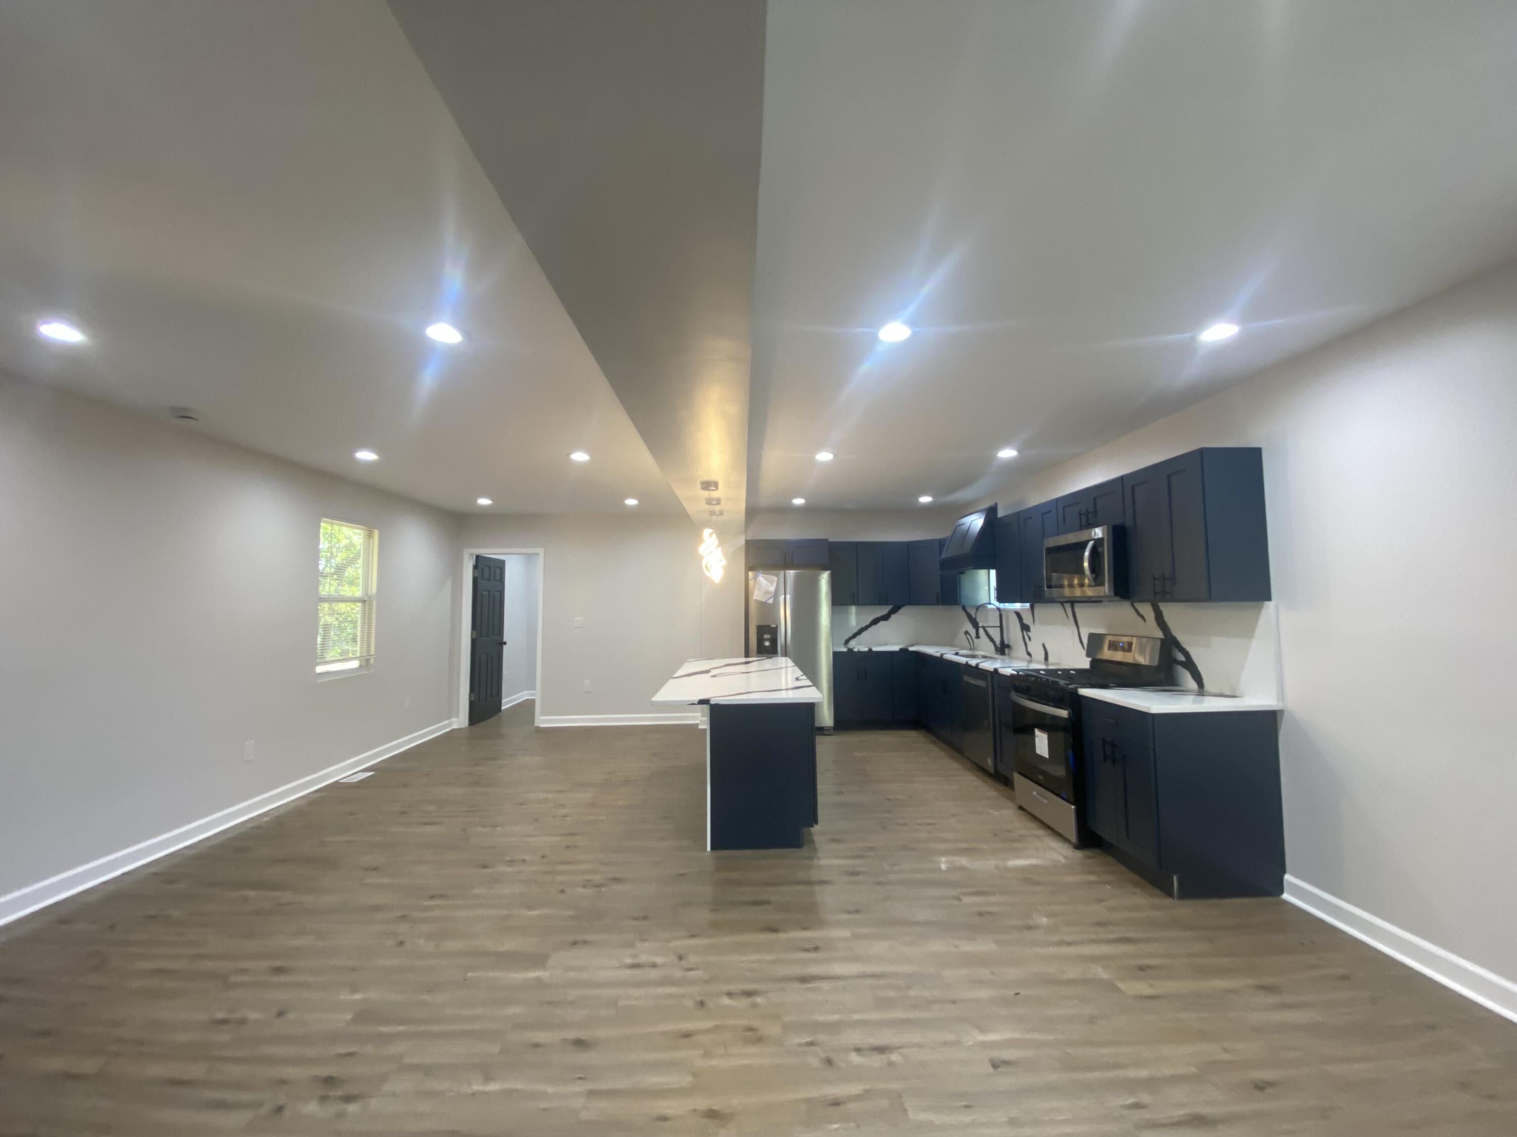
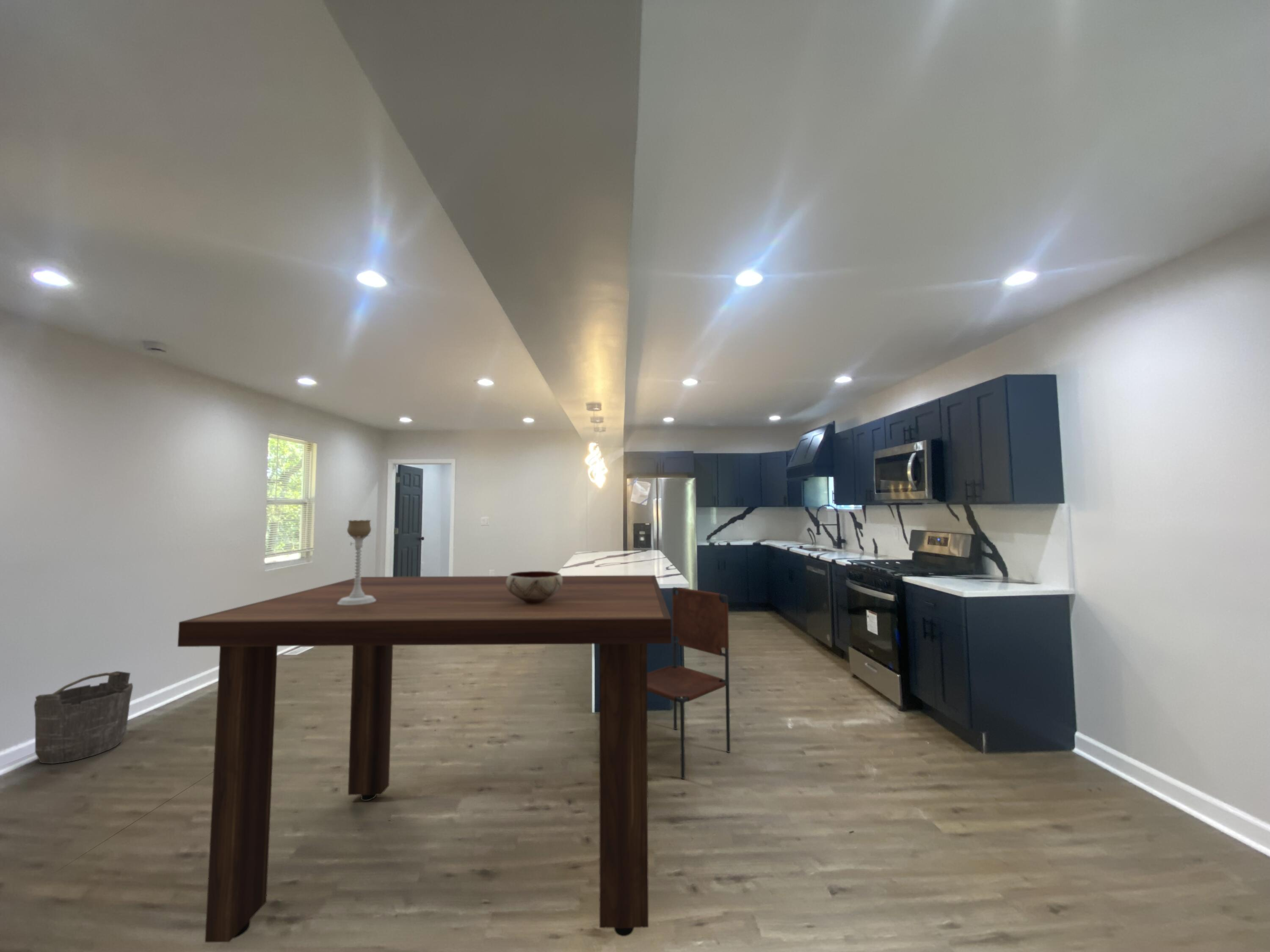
+ candle holder (358, 560)
+ chair (678, 671)
+ bowl (534, 587)
+ dining table (475, 644)
+ bucket (84, 713)
